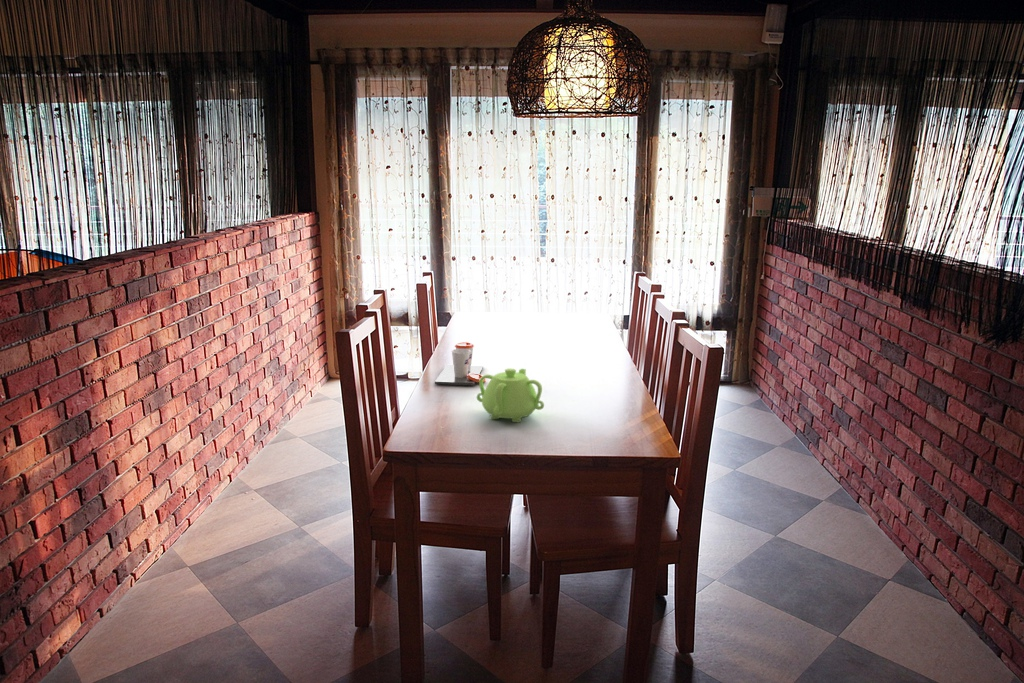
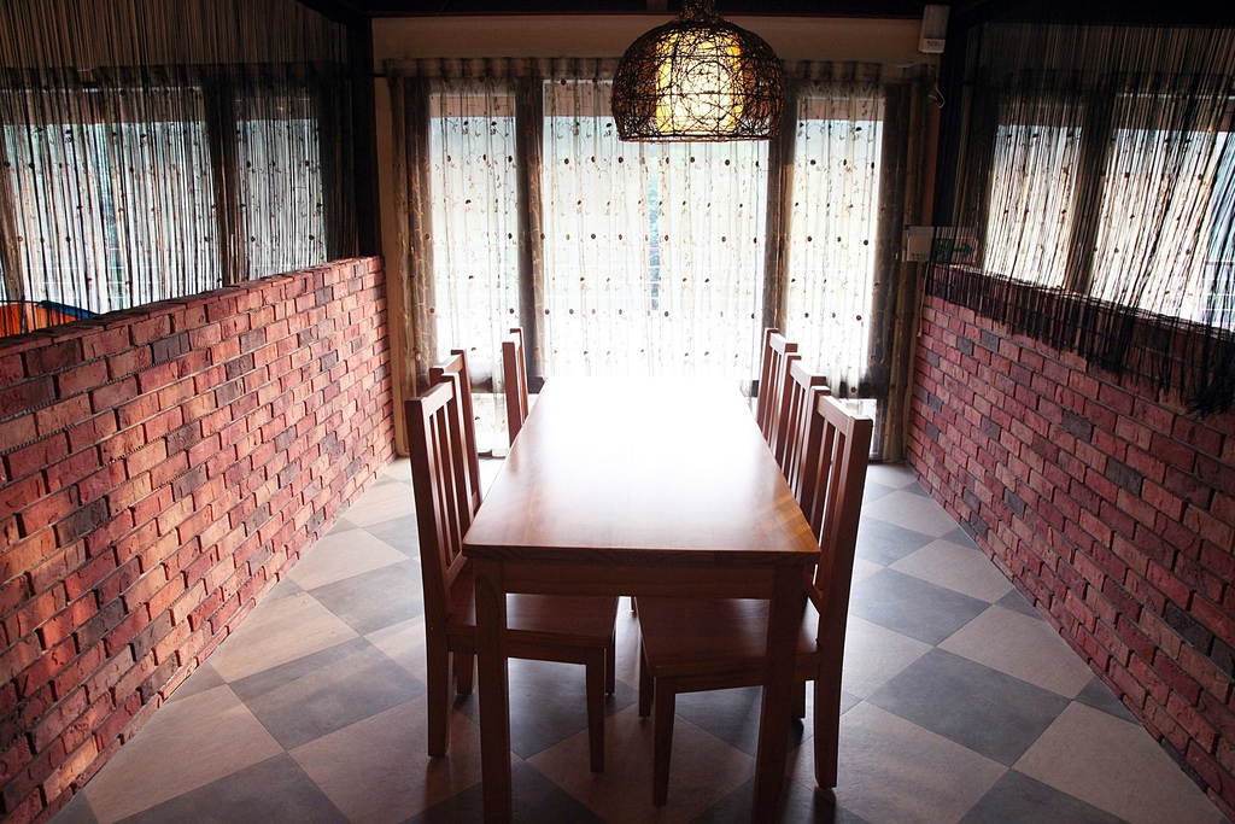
- cup (464, 361)
- teapot (510, 392)
